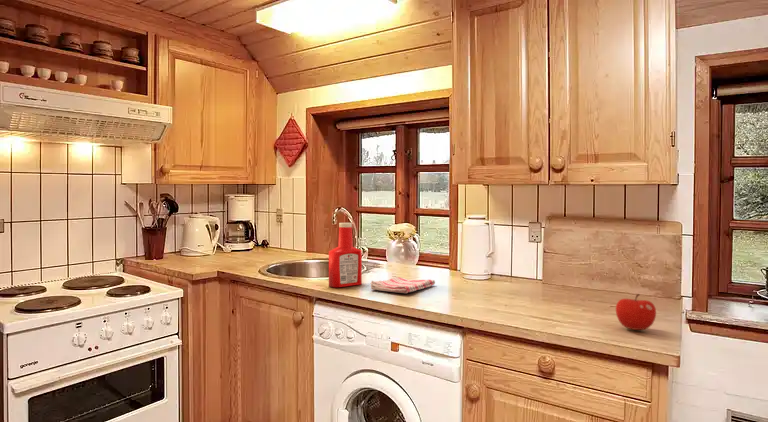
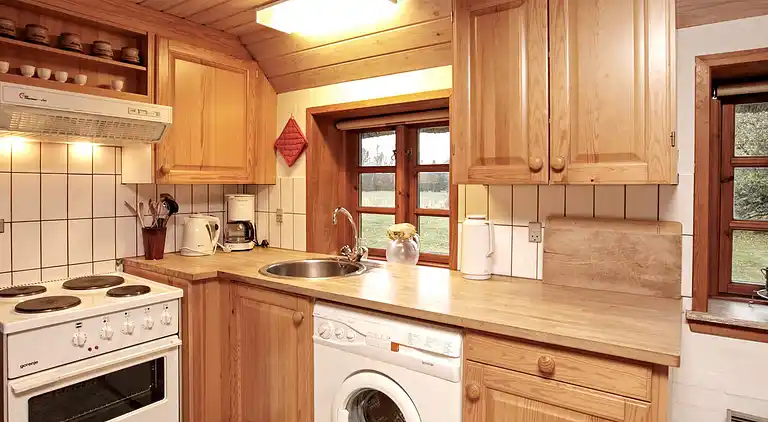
- soap bottle (345, 254)
- dish towel (403, 283)
- fruit (635, 311)
